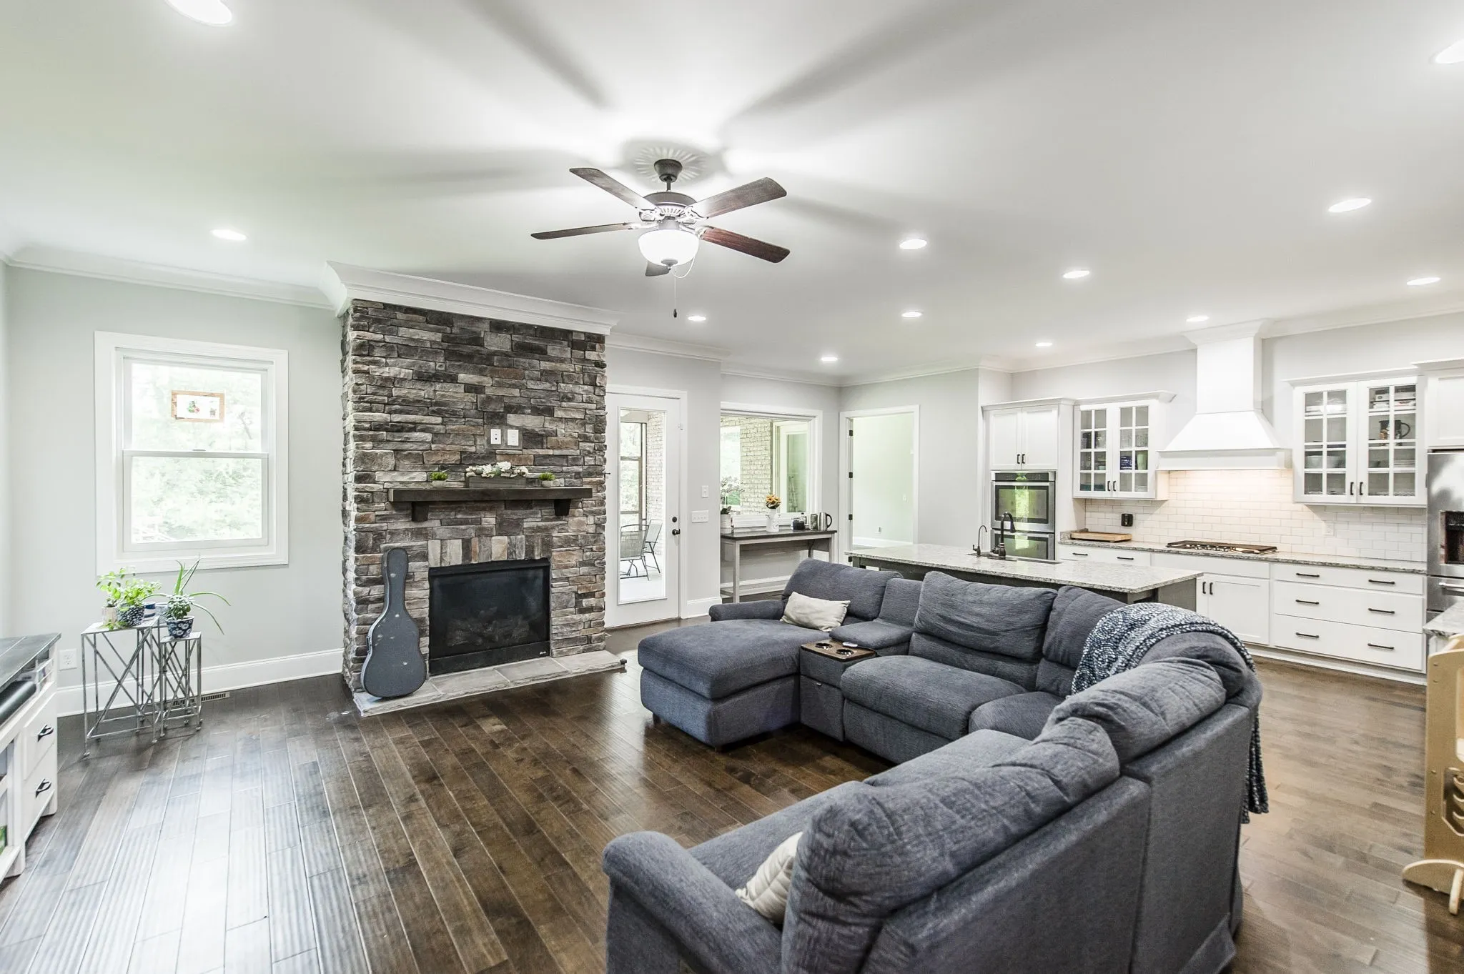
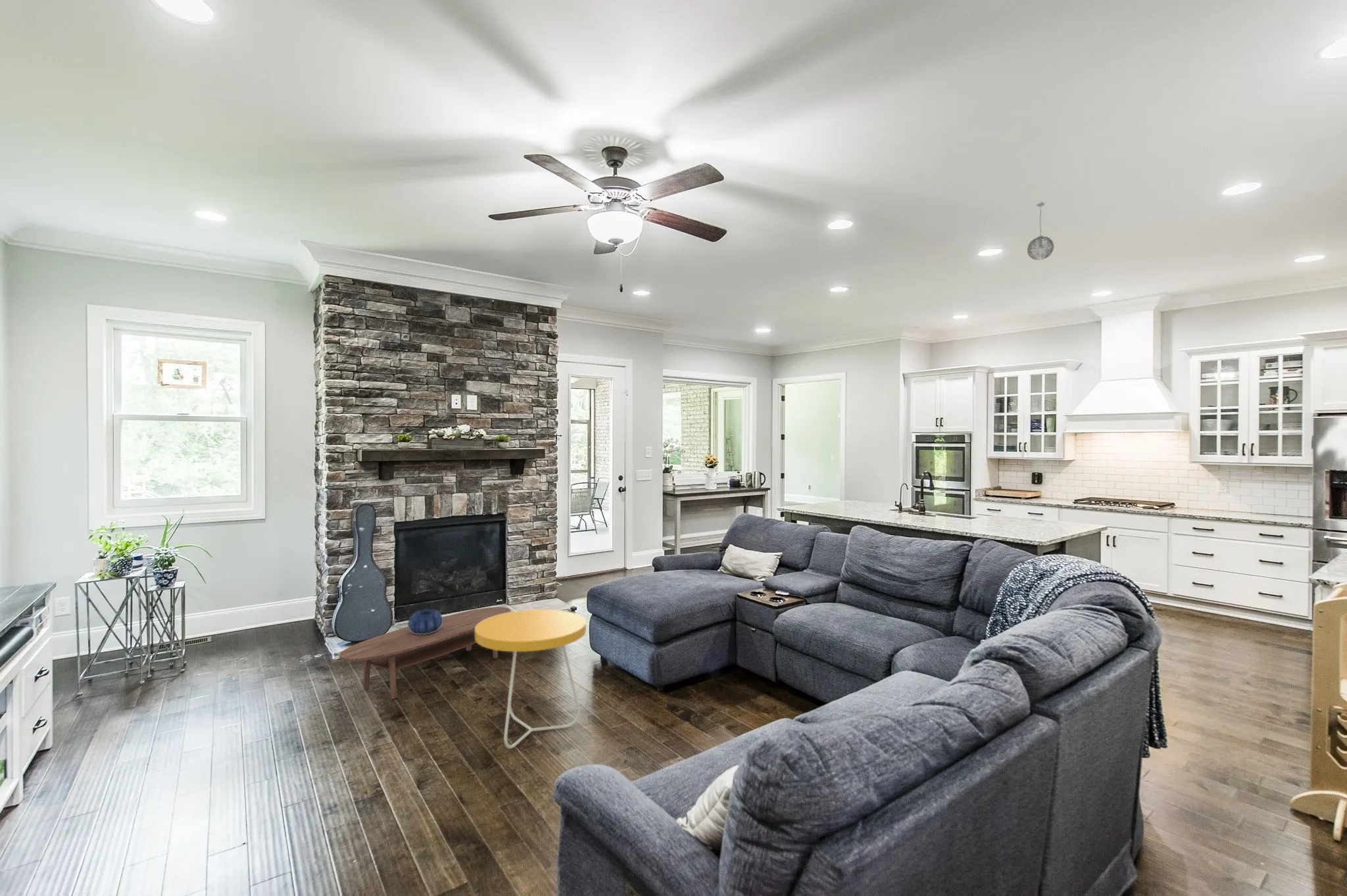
+ pendant light (1041, 231)
+ decorative bowl (425, 621)
+ coffee table (435, 650)
+ side table (514, 677)
